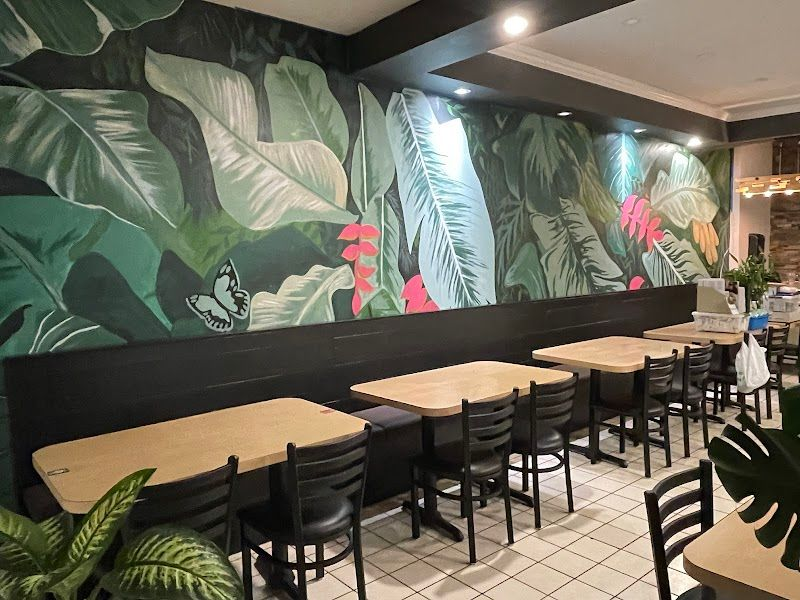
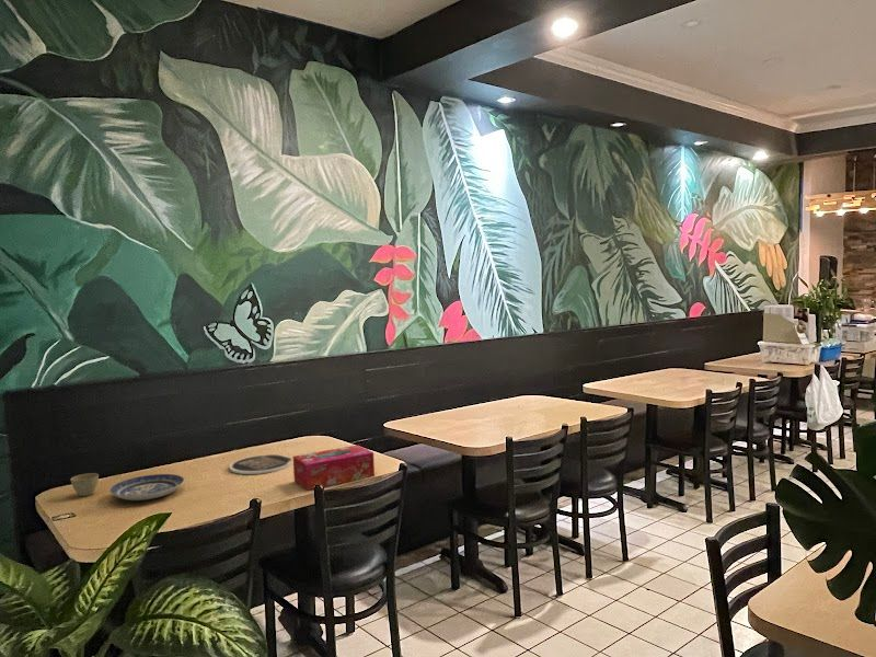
+ plate (148, 488)
+ tissue box (333, 465)
+ flower pot (84, 485)
+ plate (261, 463)
